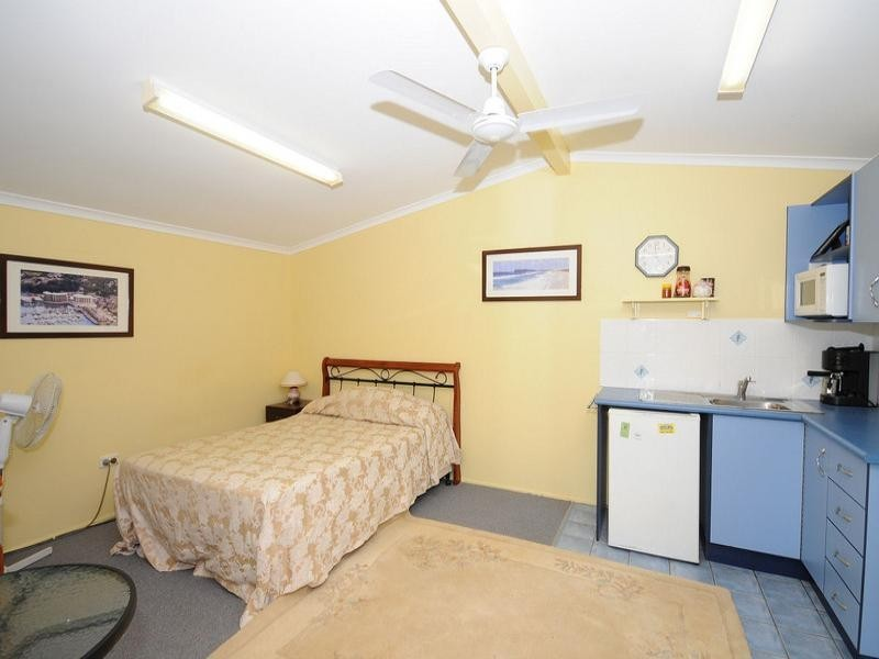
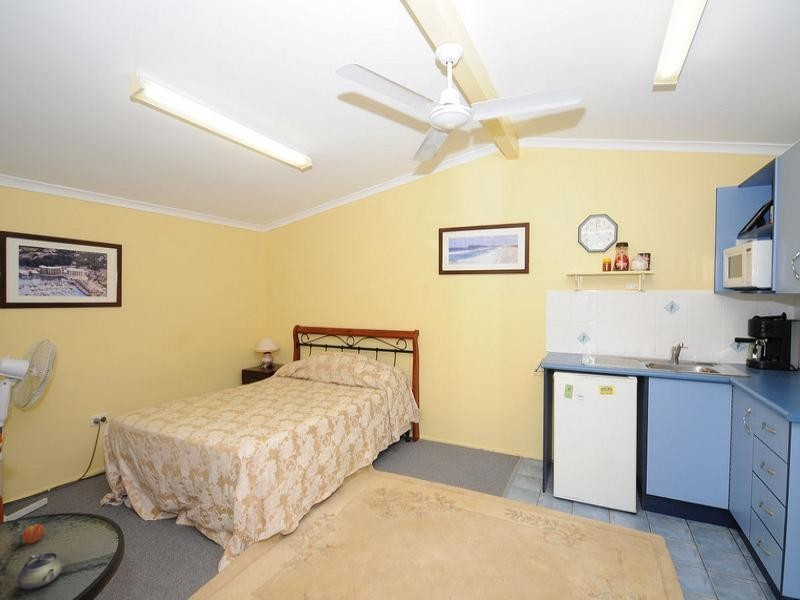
+ fruit (33, 532)
+ teapot (41, 568)
